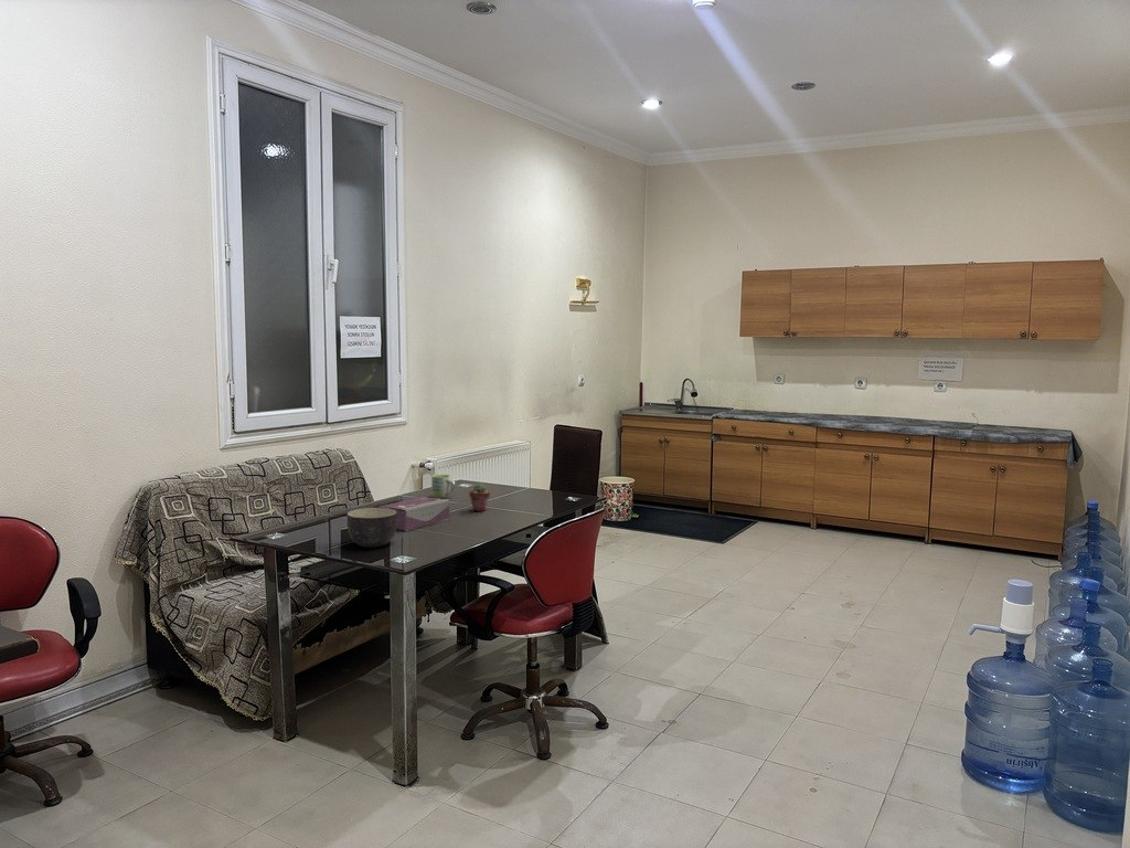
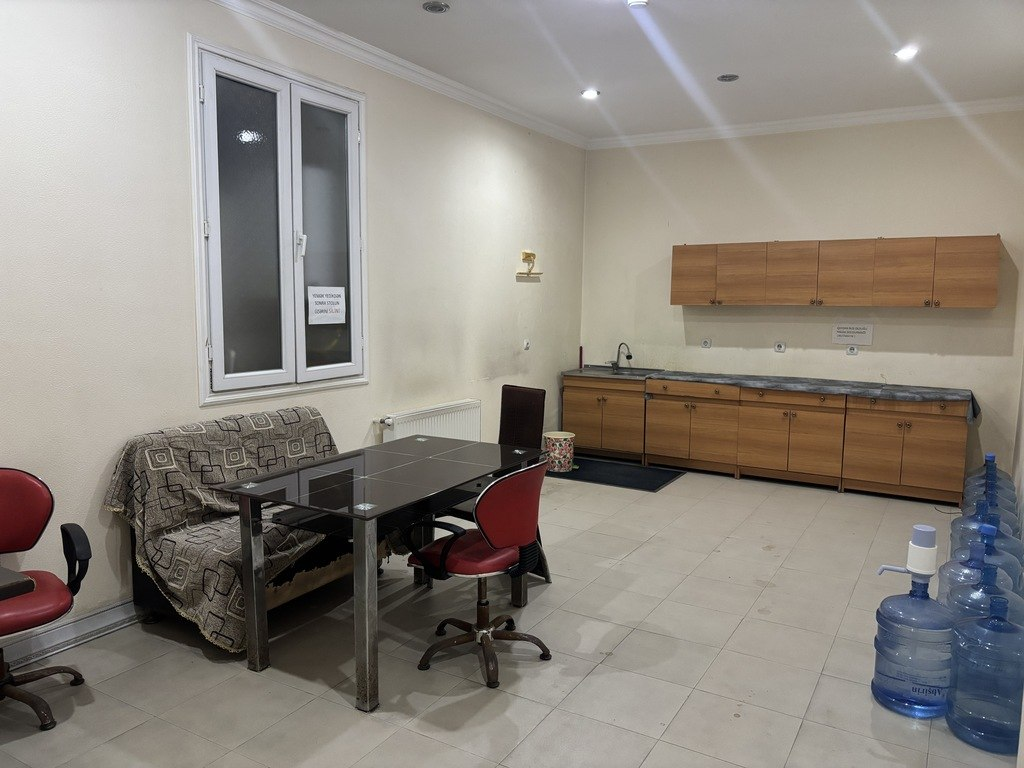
- mug (444, 486)
- tissue box (414, 512)
- bowl (372, 528)
- potted succulent (479, 496)
